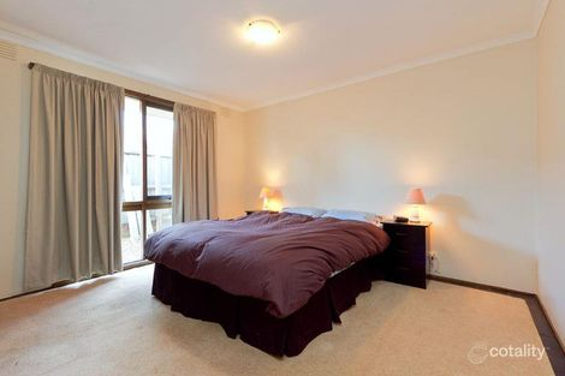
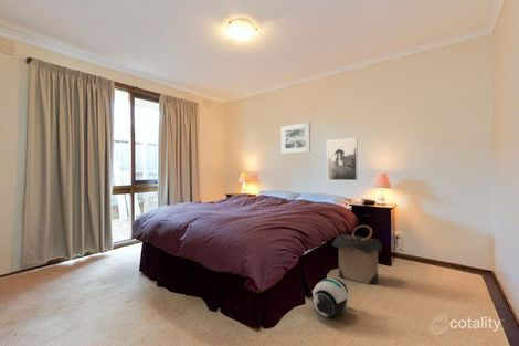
+ wall art (295, 138)
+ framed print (341, 159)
+ laundry hamper (356, 252)
+ robot vacuum (328, 295)
